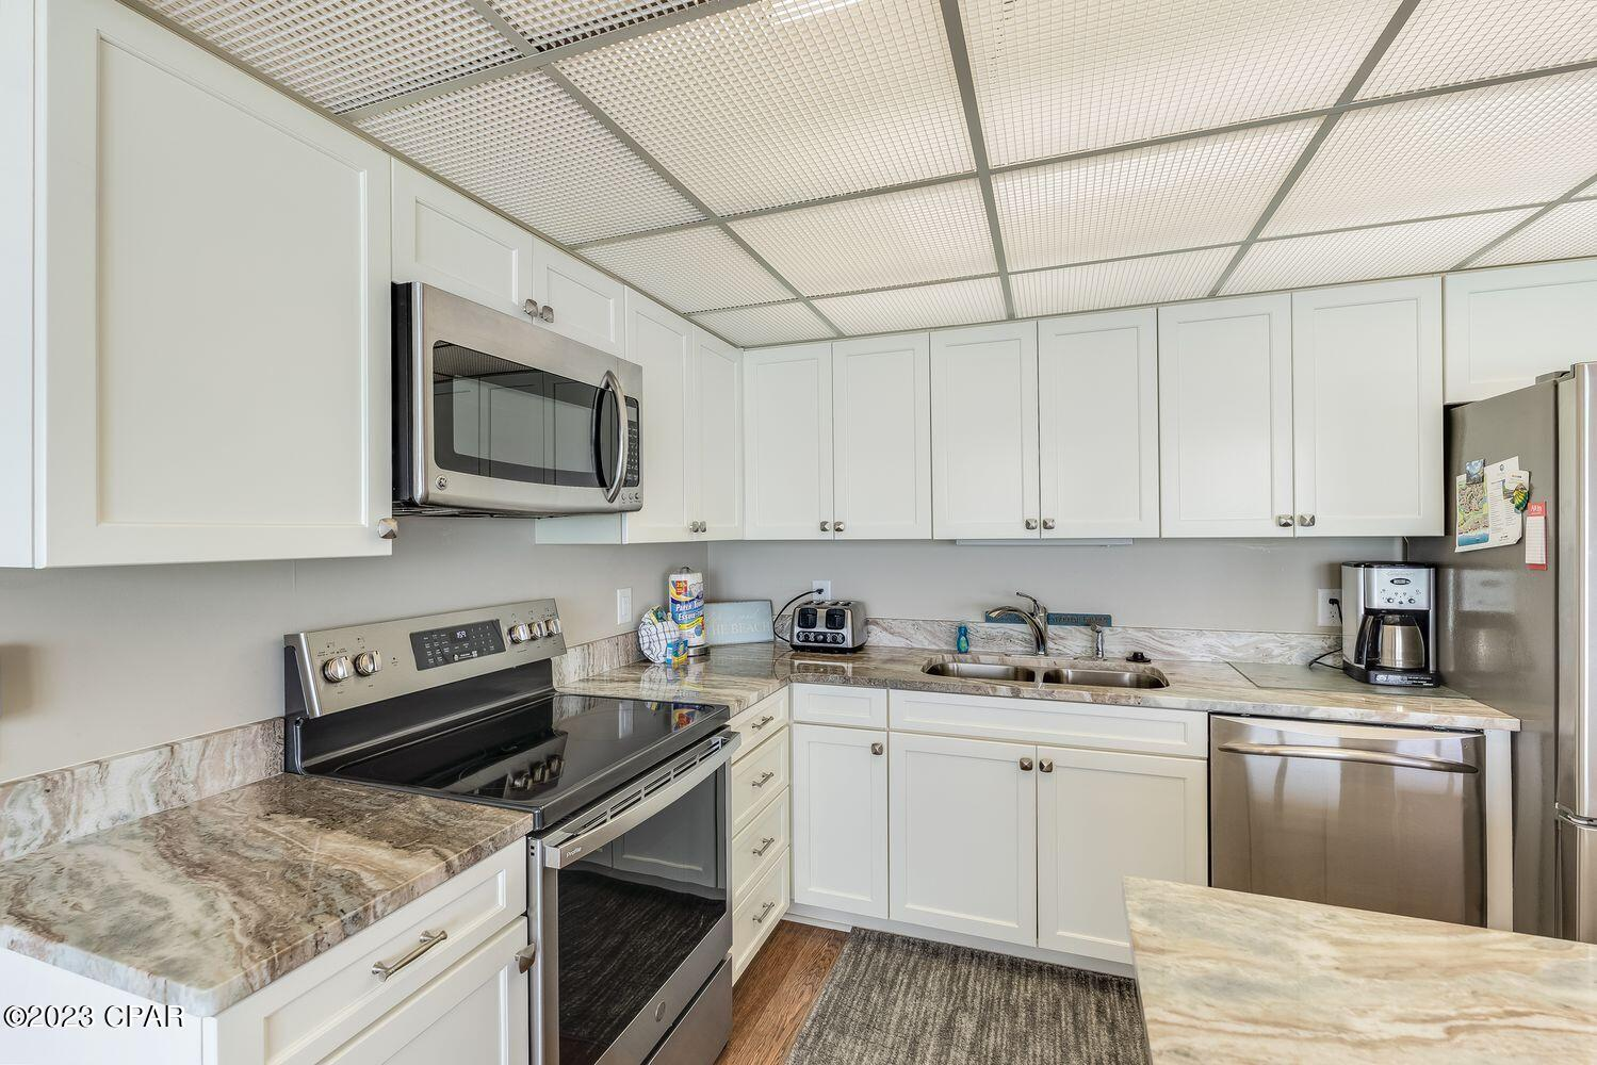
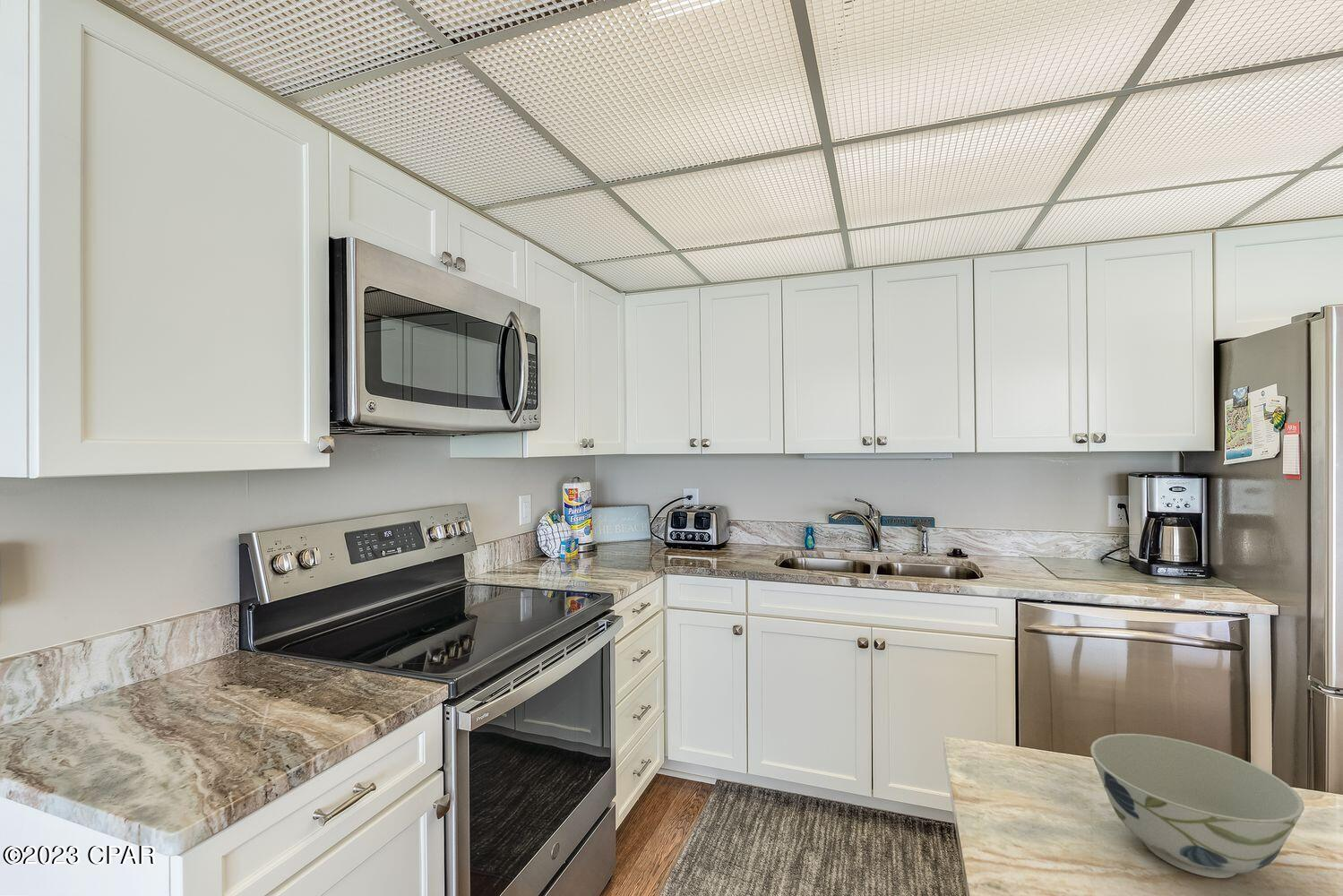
+ bowl (1188, 812)
